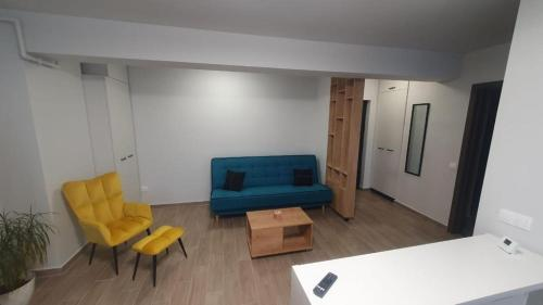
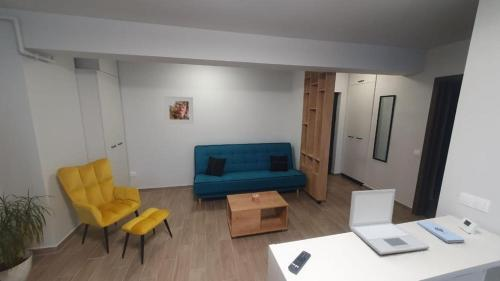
+ notepad (439, 231)
+ laptop (387, 218)
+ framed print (179, 110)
